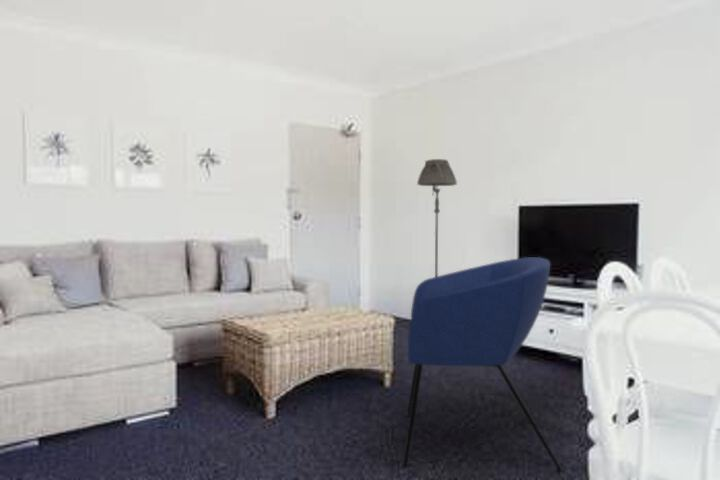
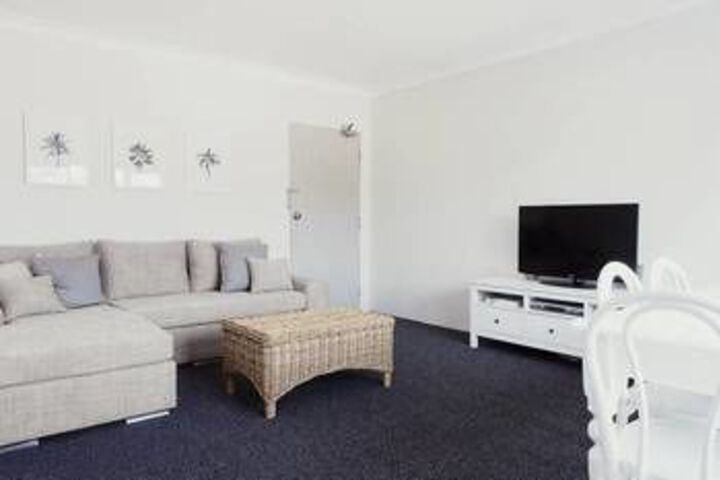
- floor lamp (436, 247)
- armchair (476, 349)
